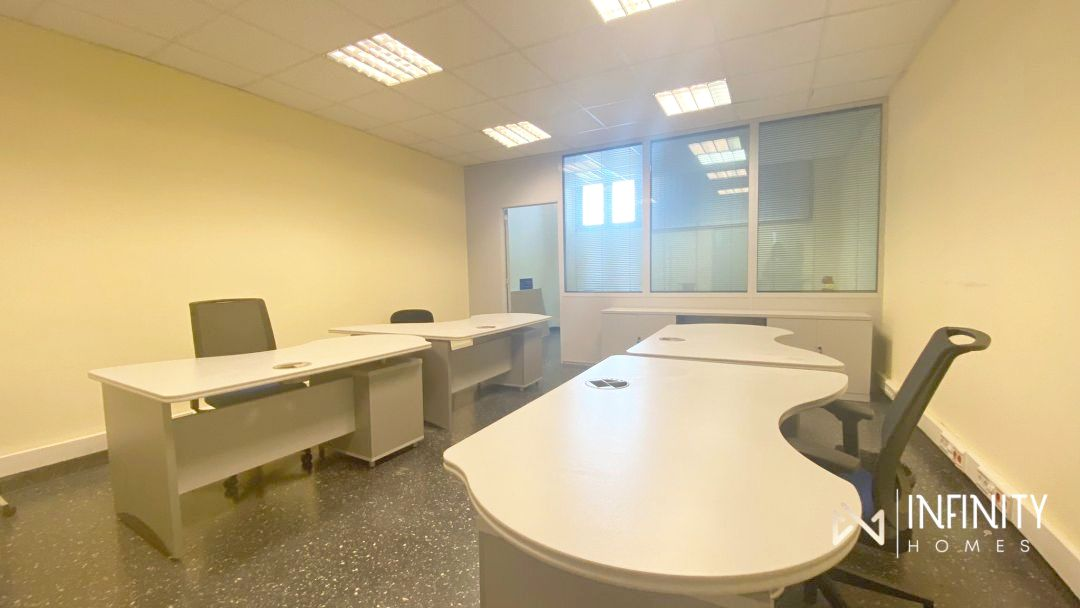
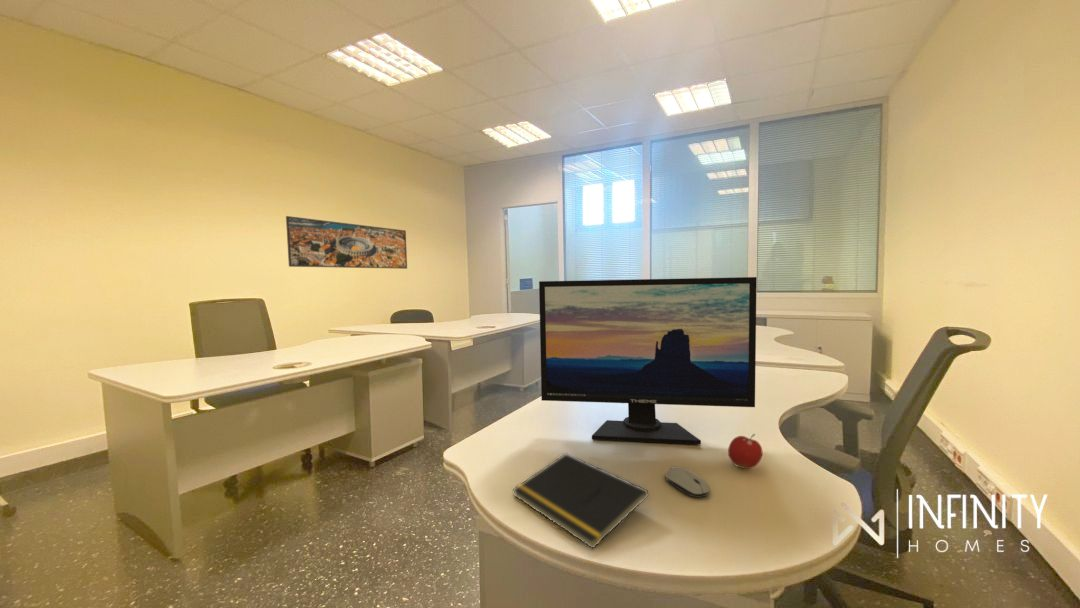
+ computer monitor (642, 355)
+ computer mouse (686, 478)
+ fruit (744, 450)
+ notepad (577, 492)
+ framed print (355, 246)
